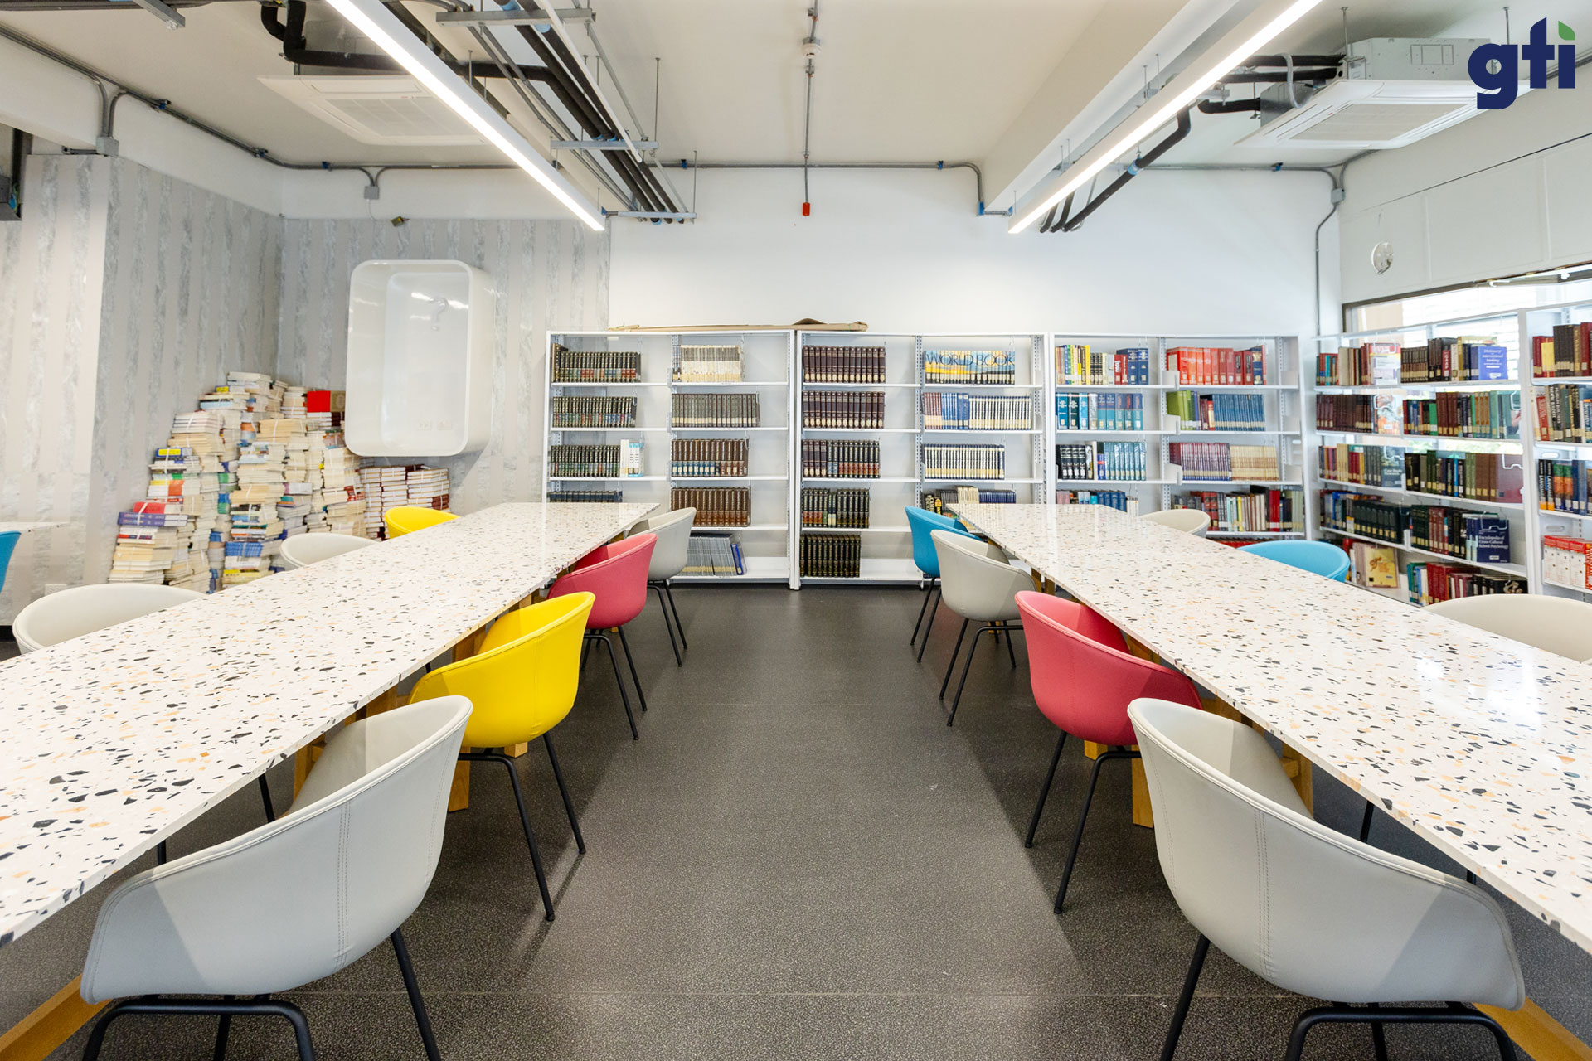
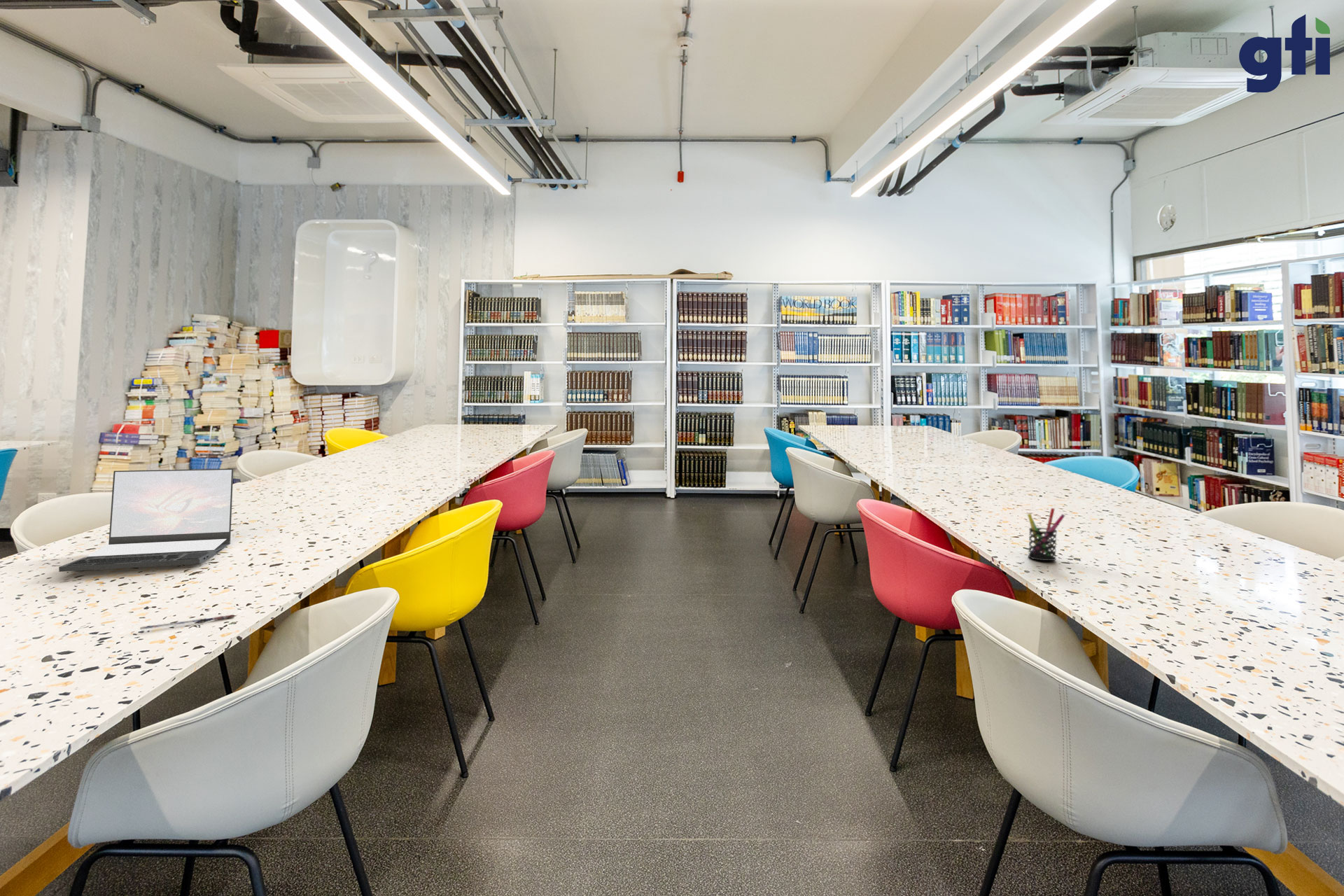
+ pen (188, 622)
+ laptop (155, 514)
+ pen holder (1041, 533)
